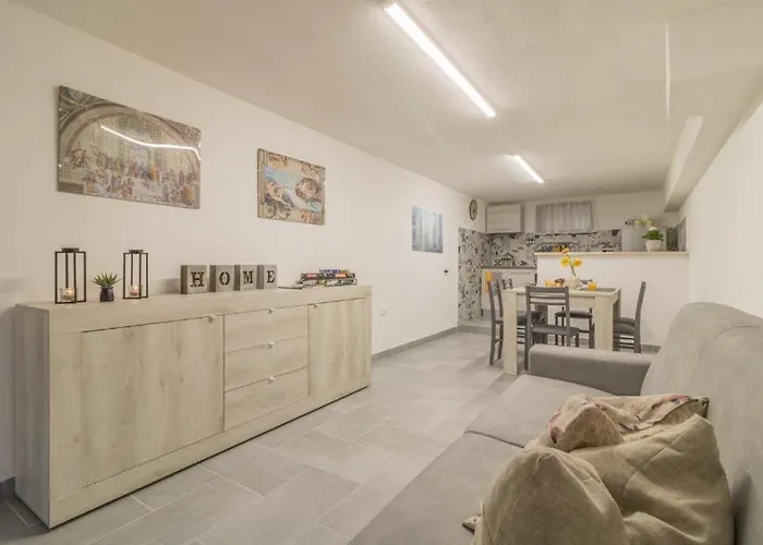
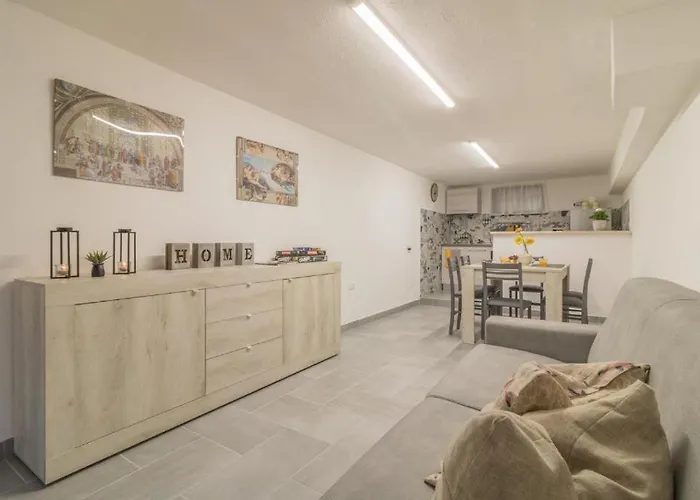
- wall art (428, 231)
